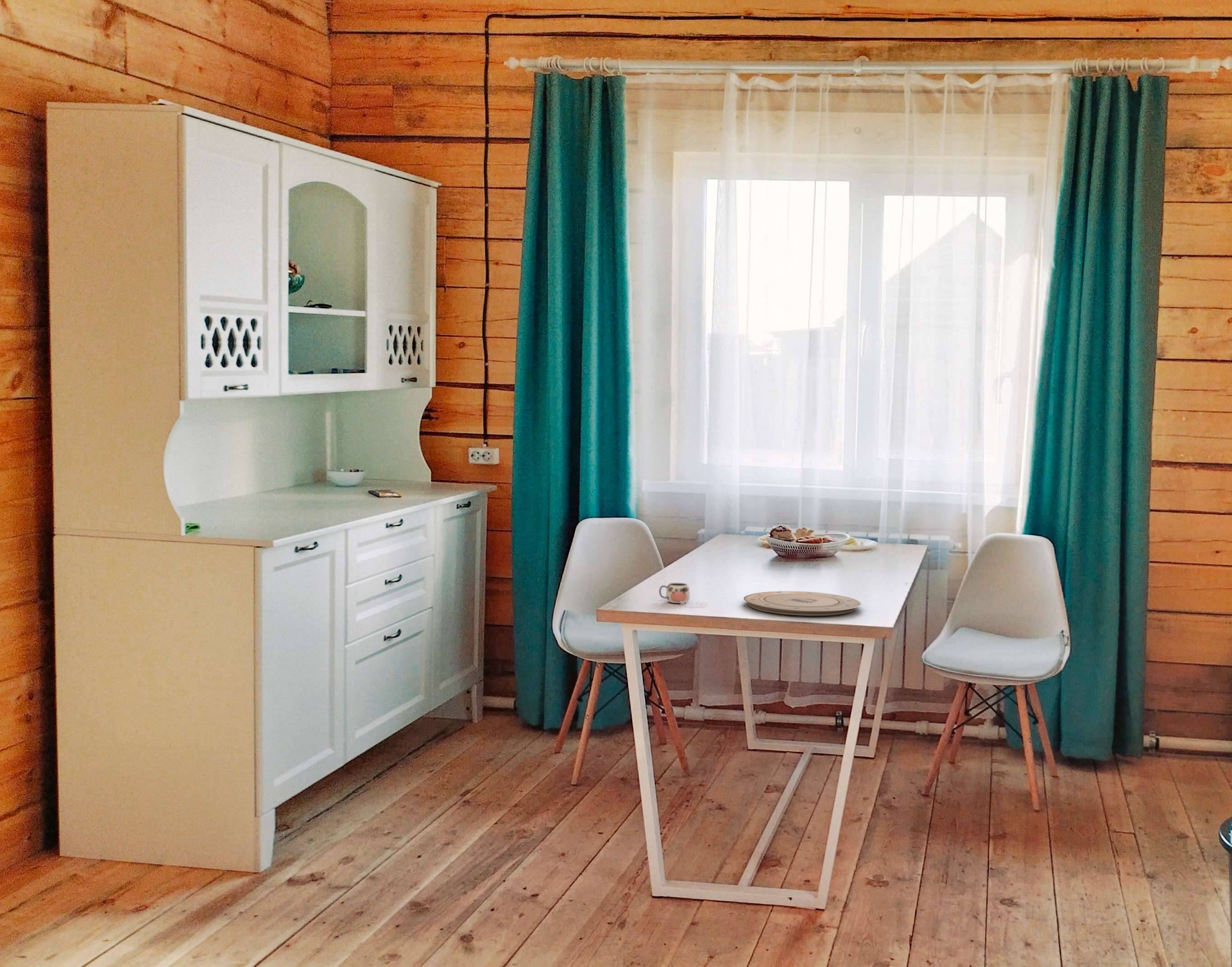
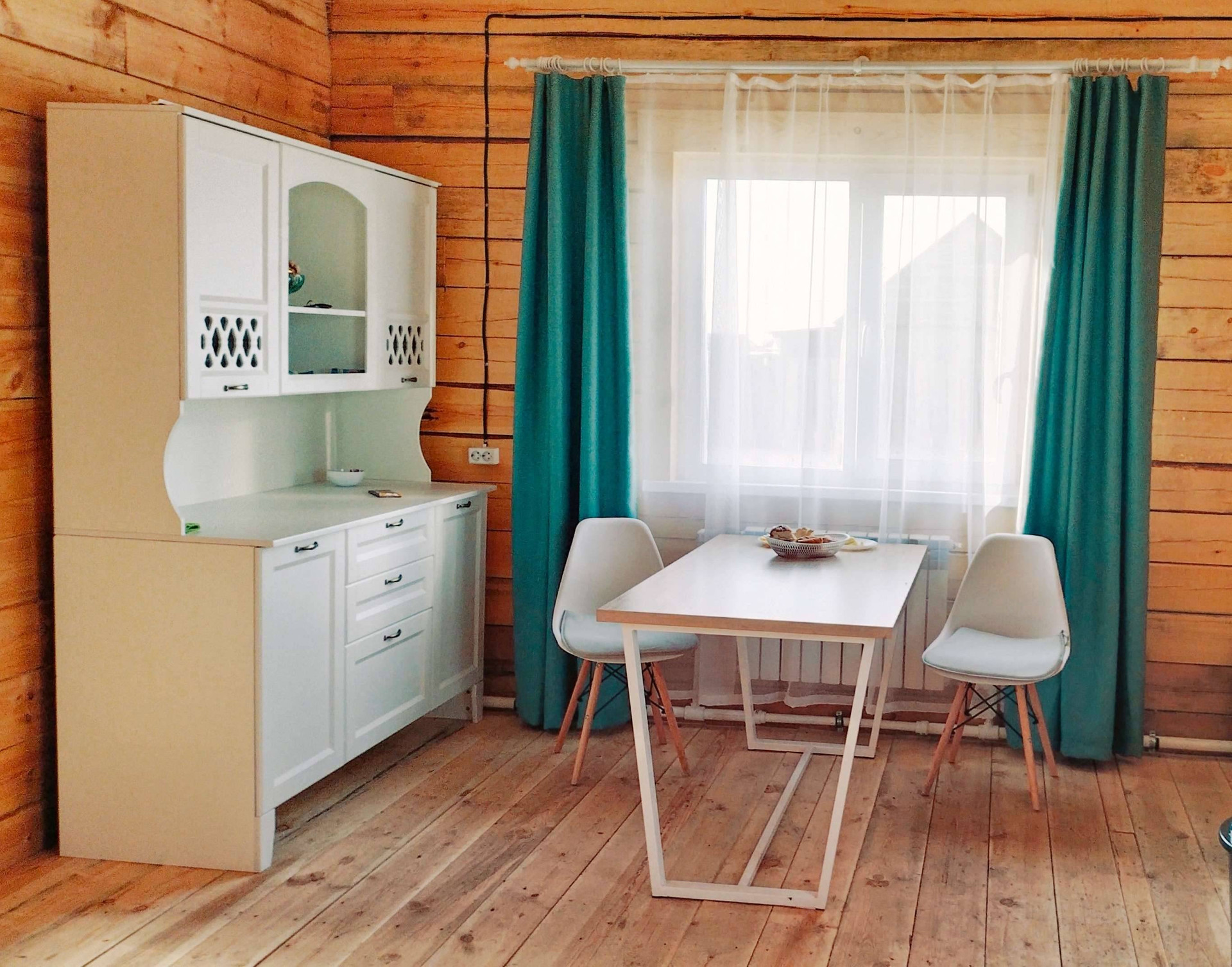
- plate (801, 603)
- mug (683, 594)
